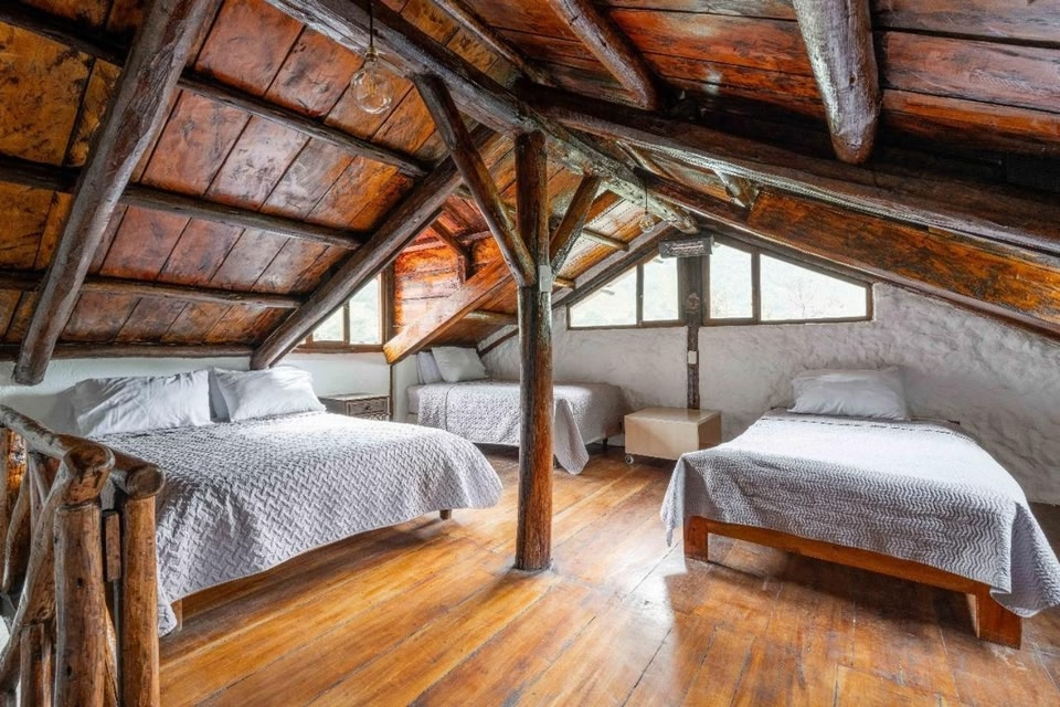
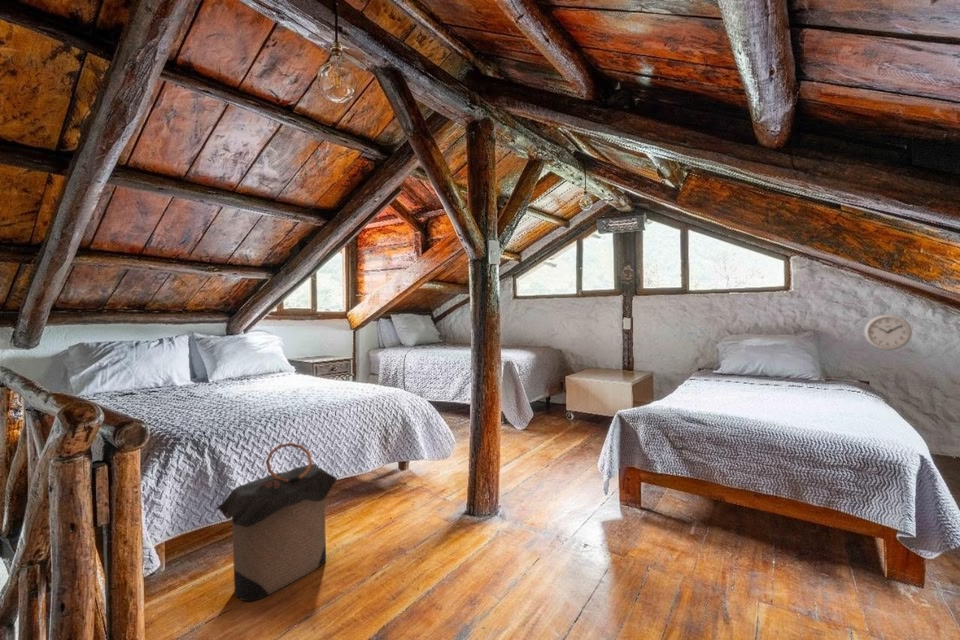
+ laundry hamper (280, 513)
+ wall clock (887, 332)
